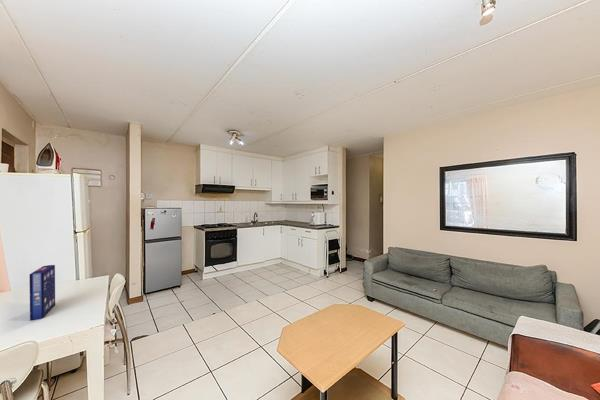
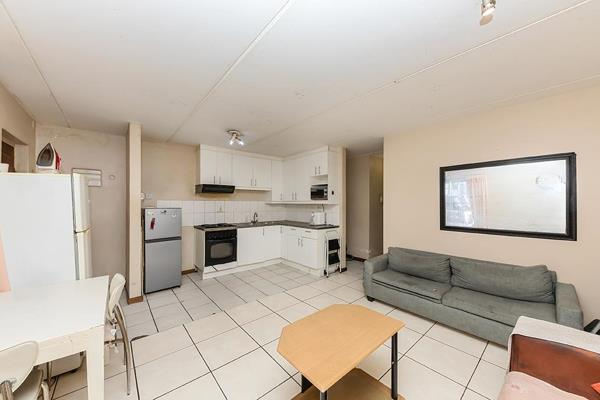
- cereal box (43, 290)
